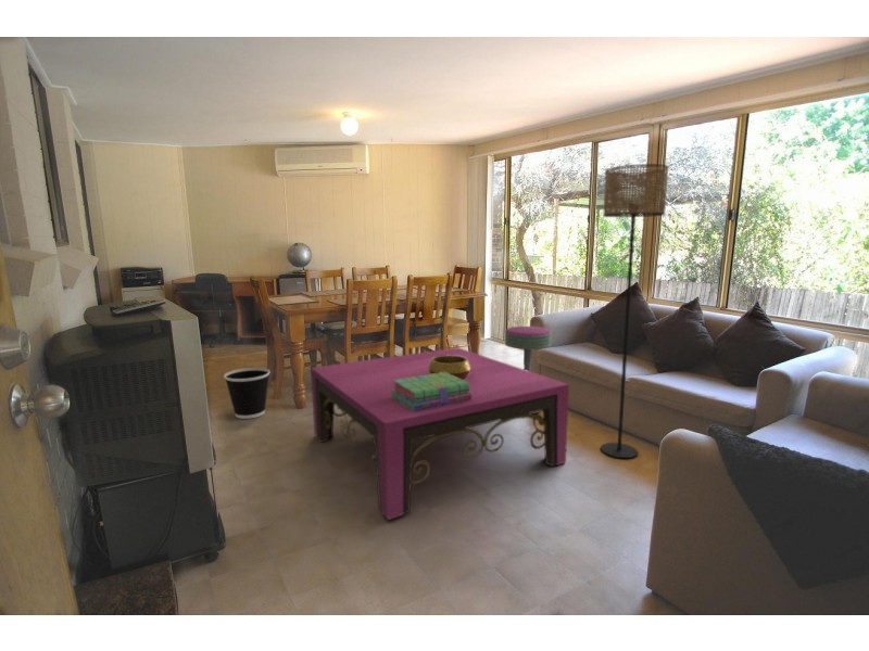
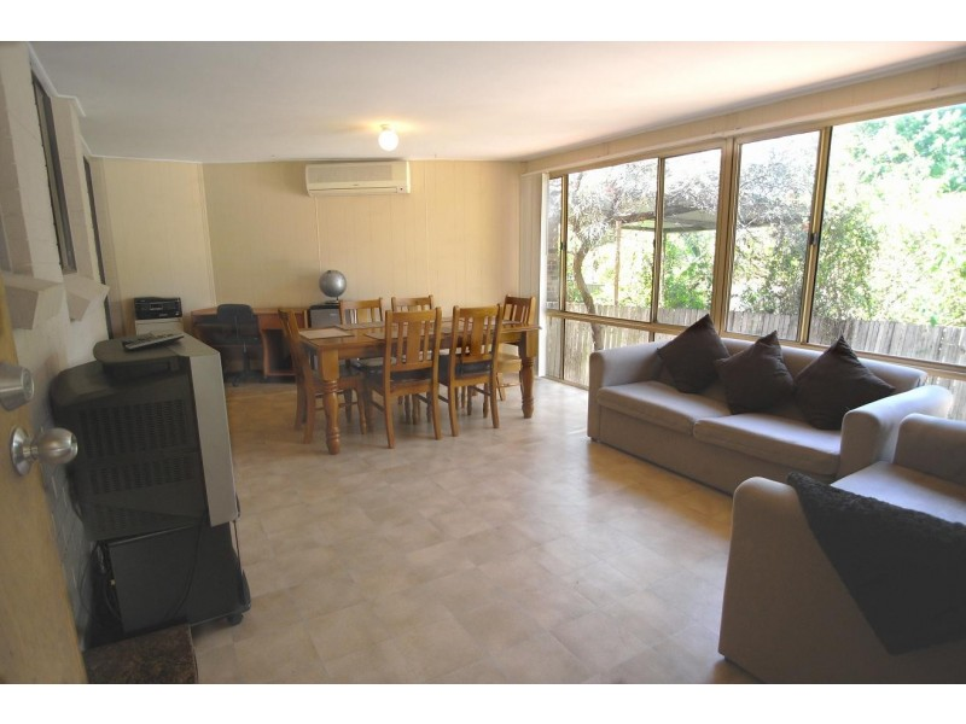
- stack of books (430, 390)
- floor lamp (627, 316)
- bar stool (527, 369)
- wastebasket (249, 393)
- coffee table (431, 412)
- decorative bowl (449, 367)
